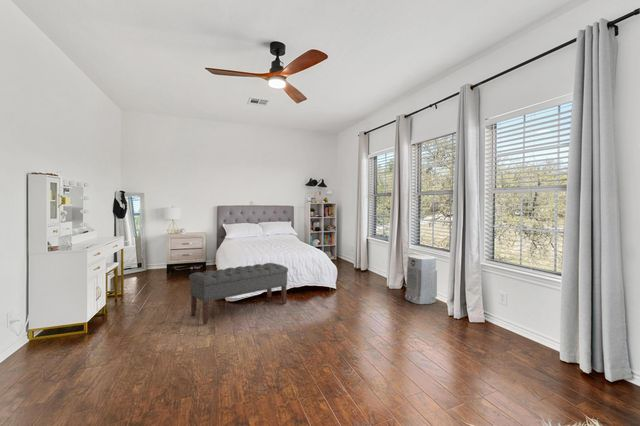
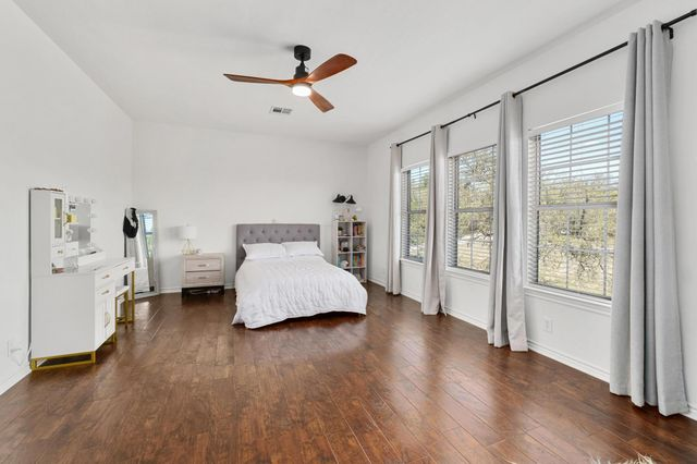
- bench (241, 288)
- air purifier (422, 278)
